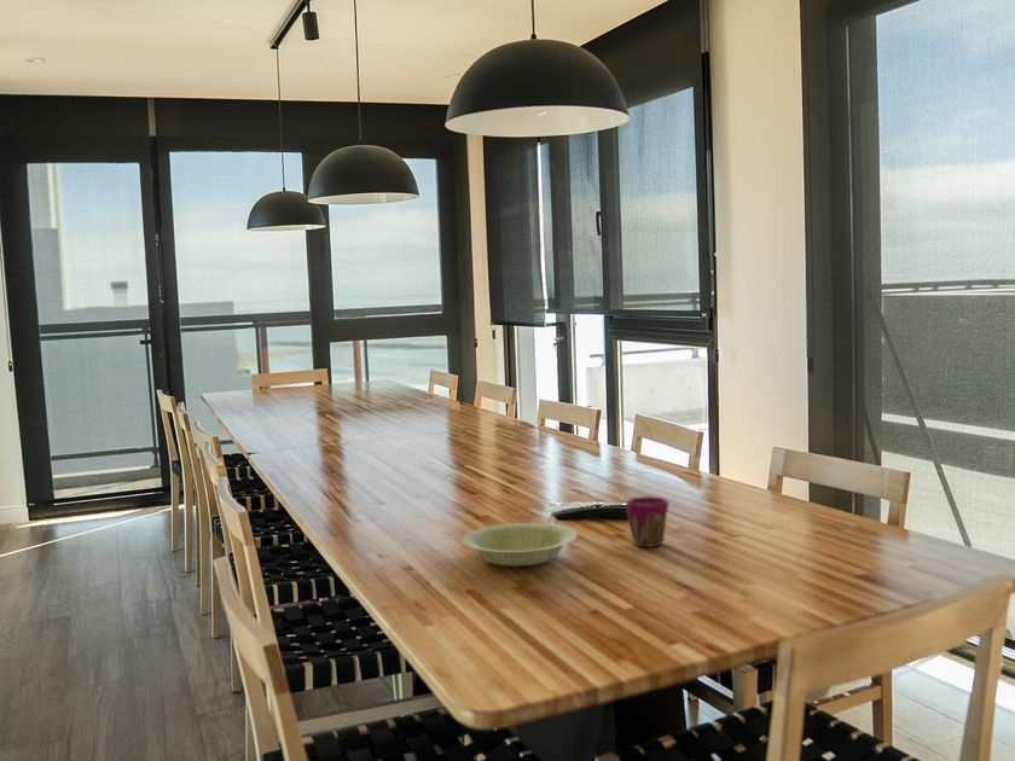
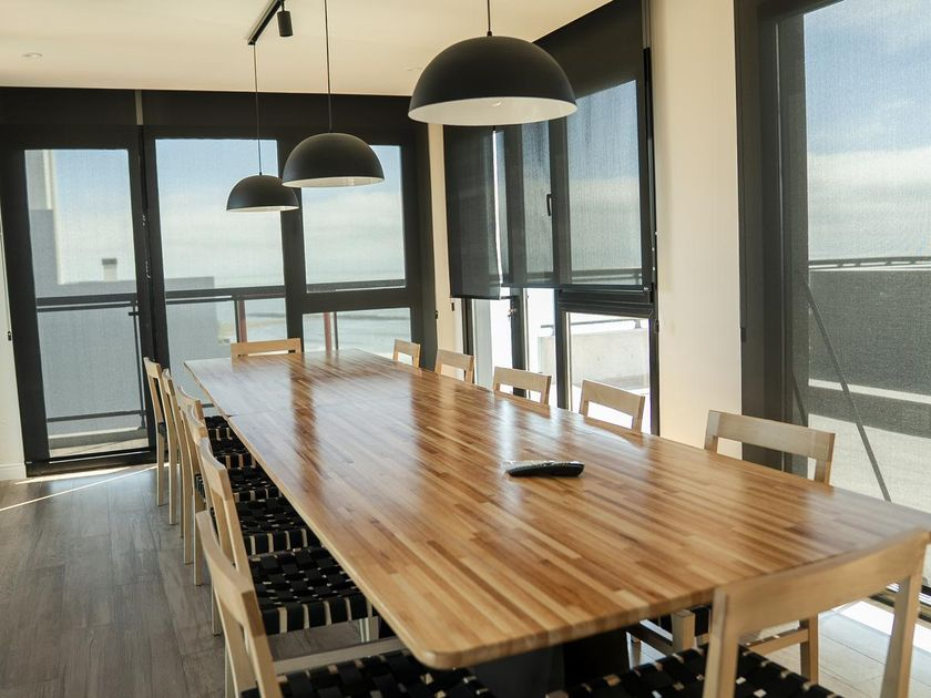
- bowl (520, 547)
- cup (649, 523)
